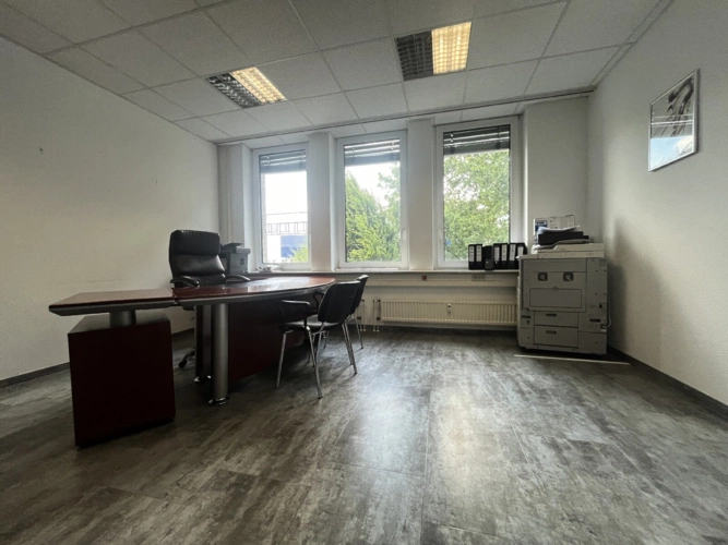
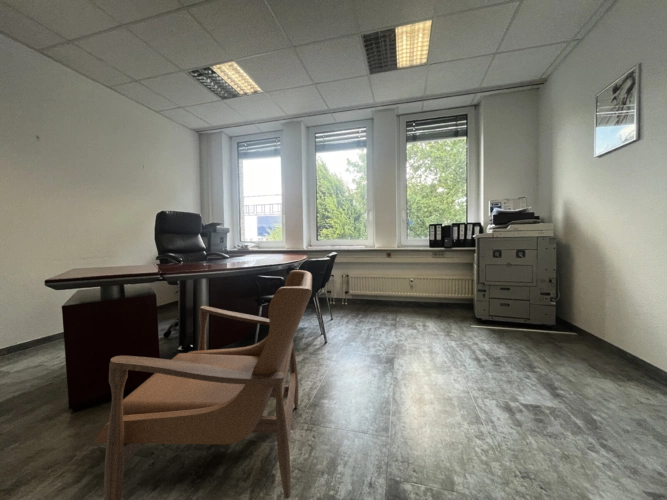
+ armchair (232, 363)
